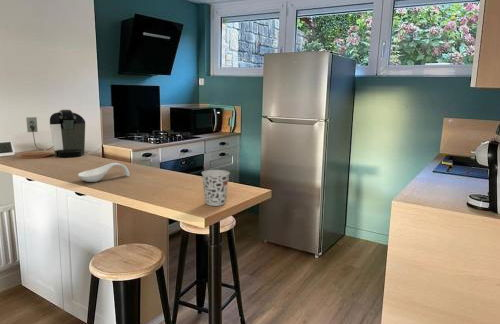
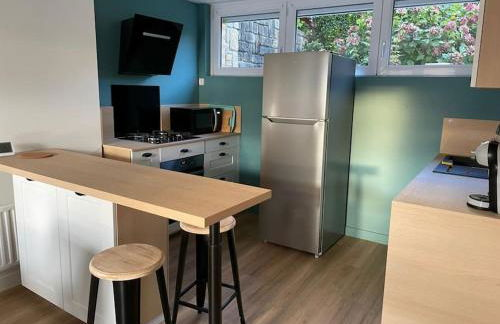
- spoon rest (104, 171)
- cup (215, 187)
- coffee maker (57, 132)
